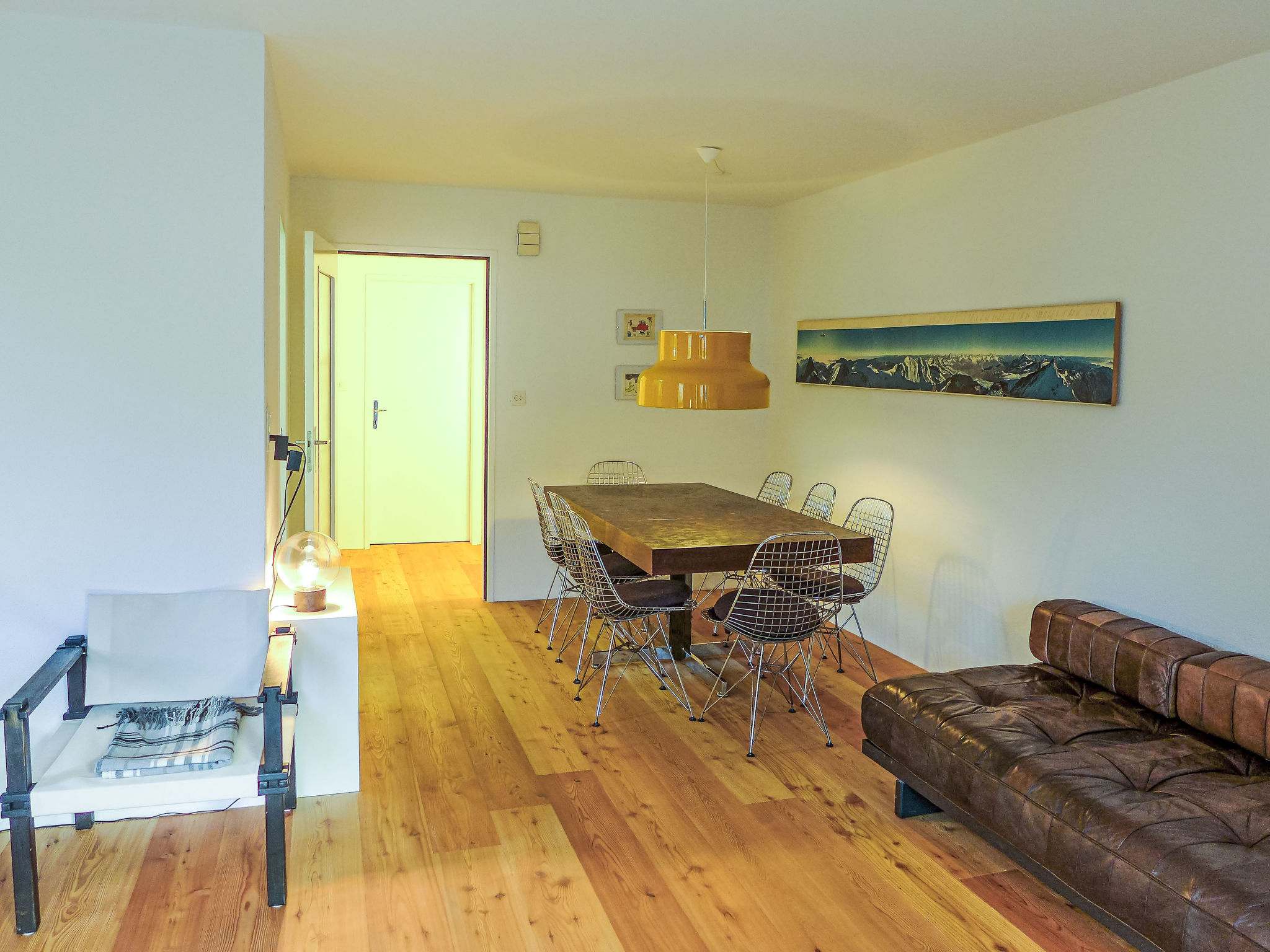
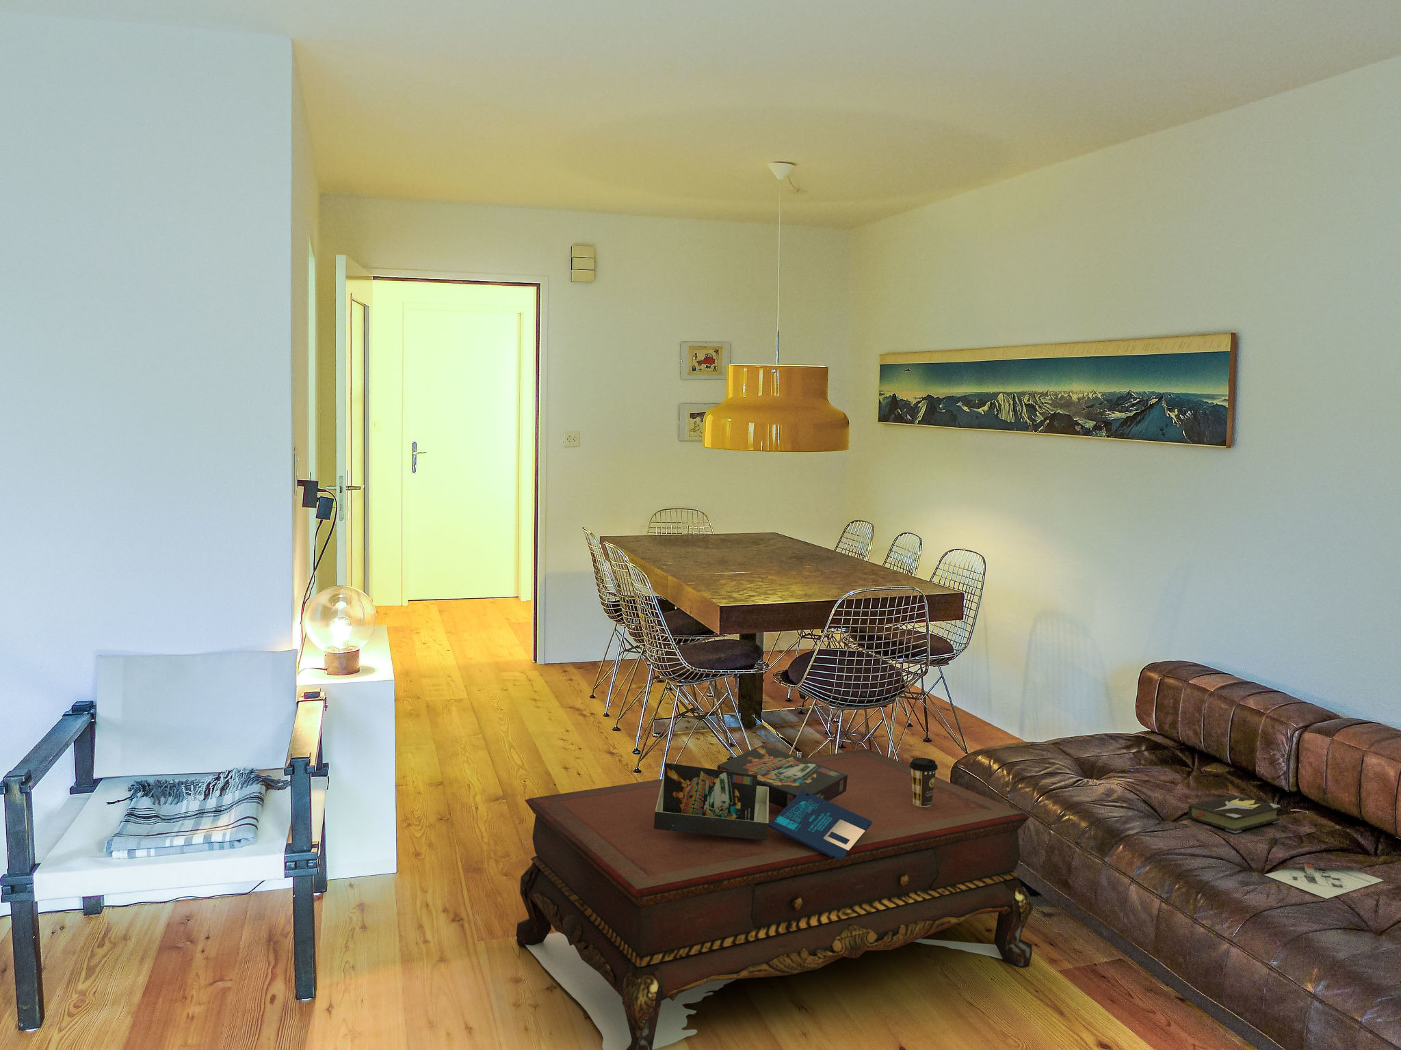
+ architectural model (1324, 874)
+ coffee cup (923, 781)
+ board game (764, 783)
+ hardback book (1234, 812)
+ coffee table (764, 878)
